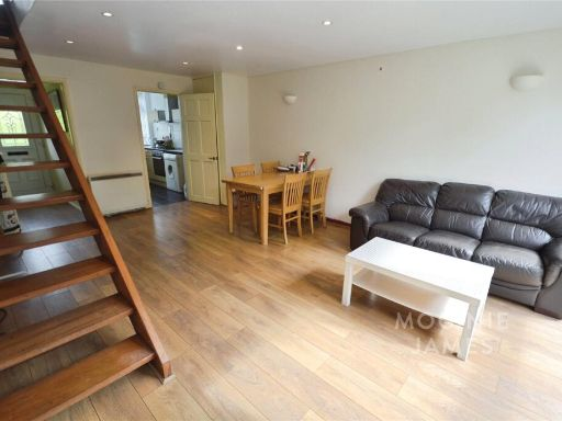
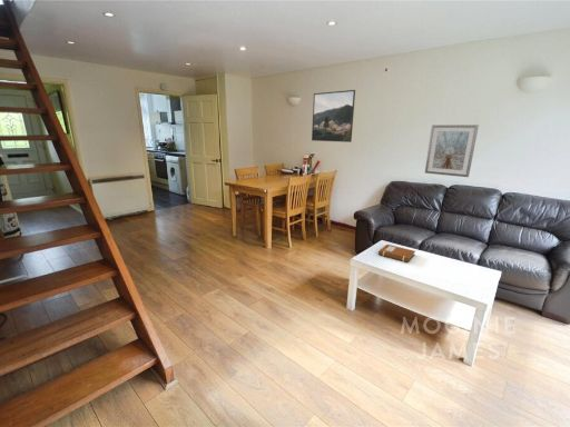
+ notebook (395, 252)
+ picture frame (450, 150)
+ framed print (332, 117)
